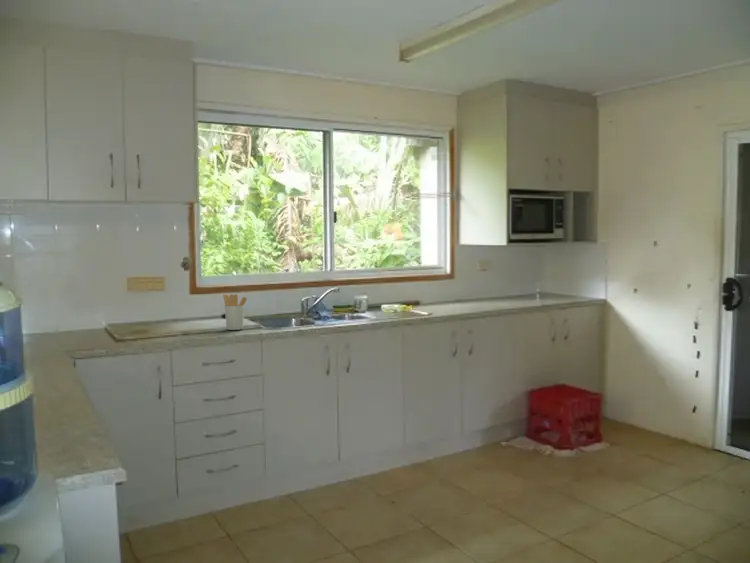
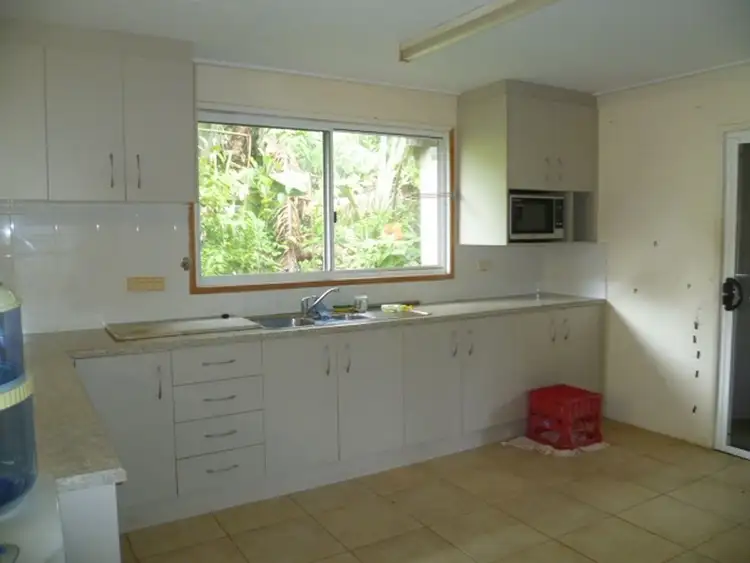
- utensil holder (233, 310)
